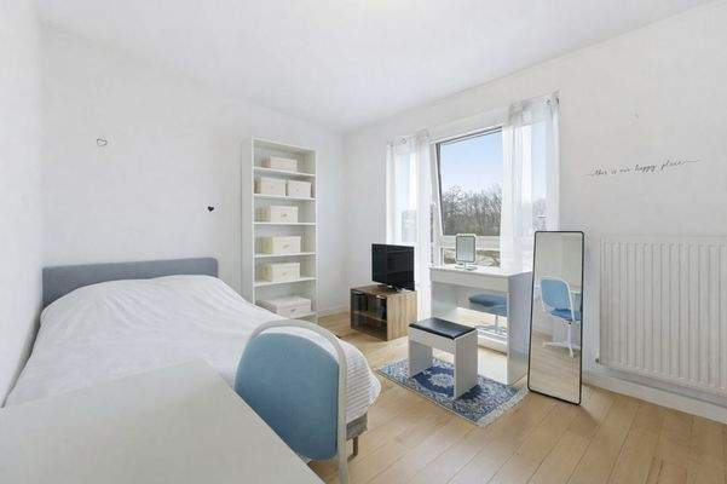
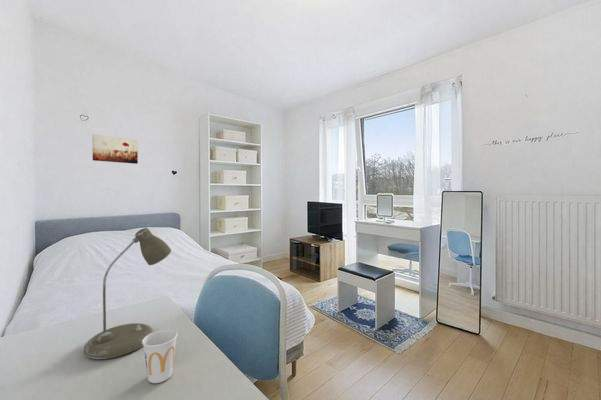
+ desk lamp (106, 277)
+ cup (160, 356)
+ wall art (116, 149)
